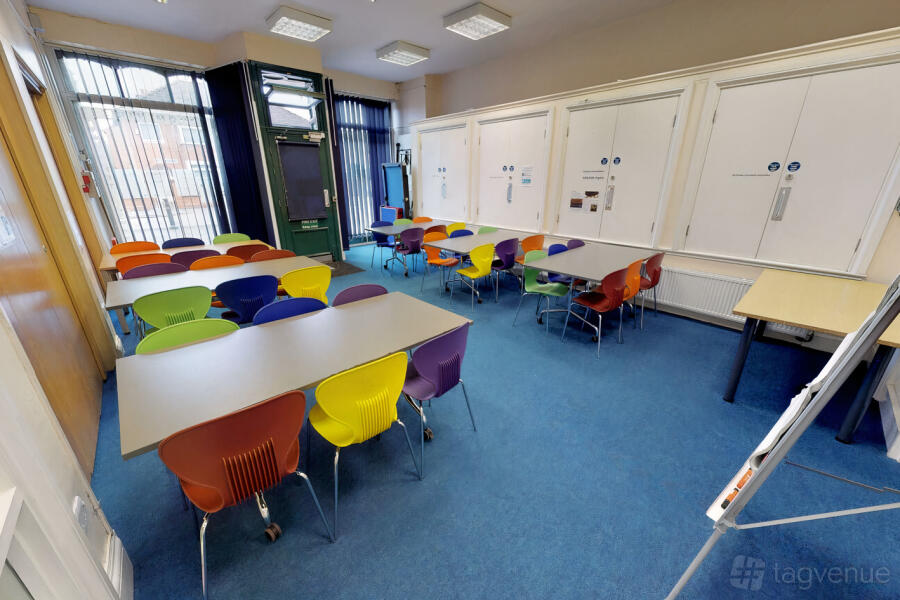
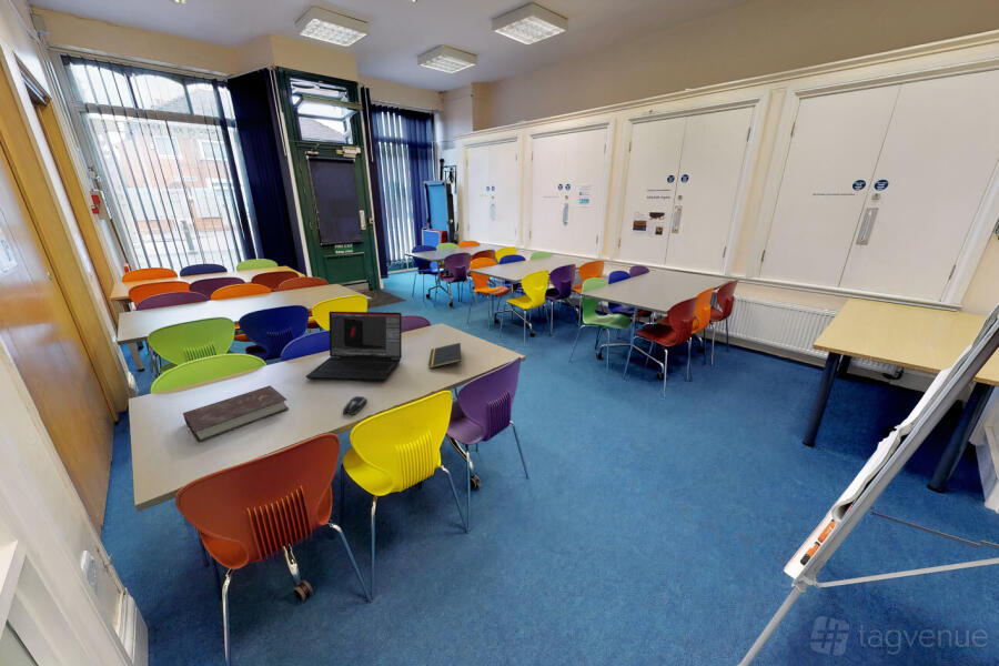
+ laptop (355, 344)
+ notepad (445, 354)
+ computer mouse (355, 404)
+ book (238, 411)
